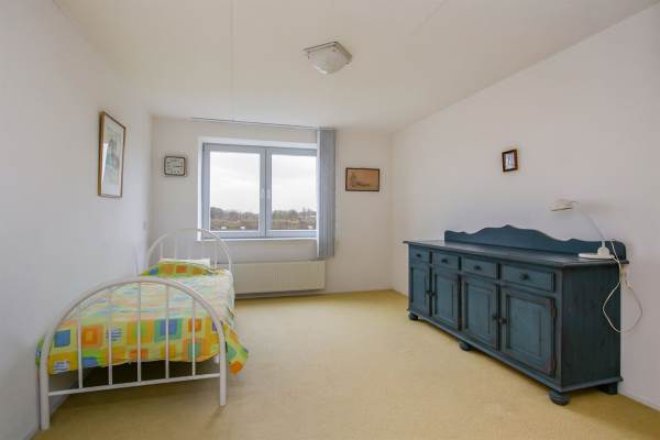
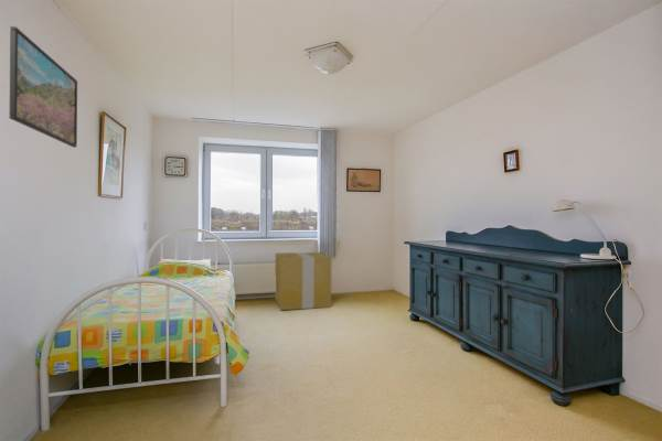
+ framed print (49, 96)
+ cardboard box (301, 278)
